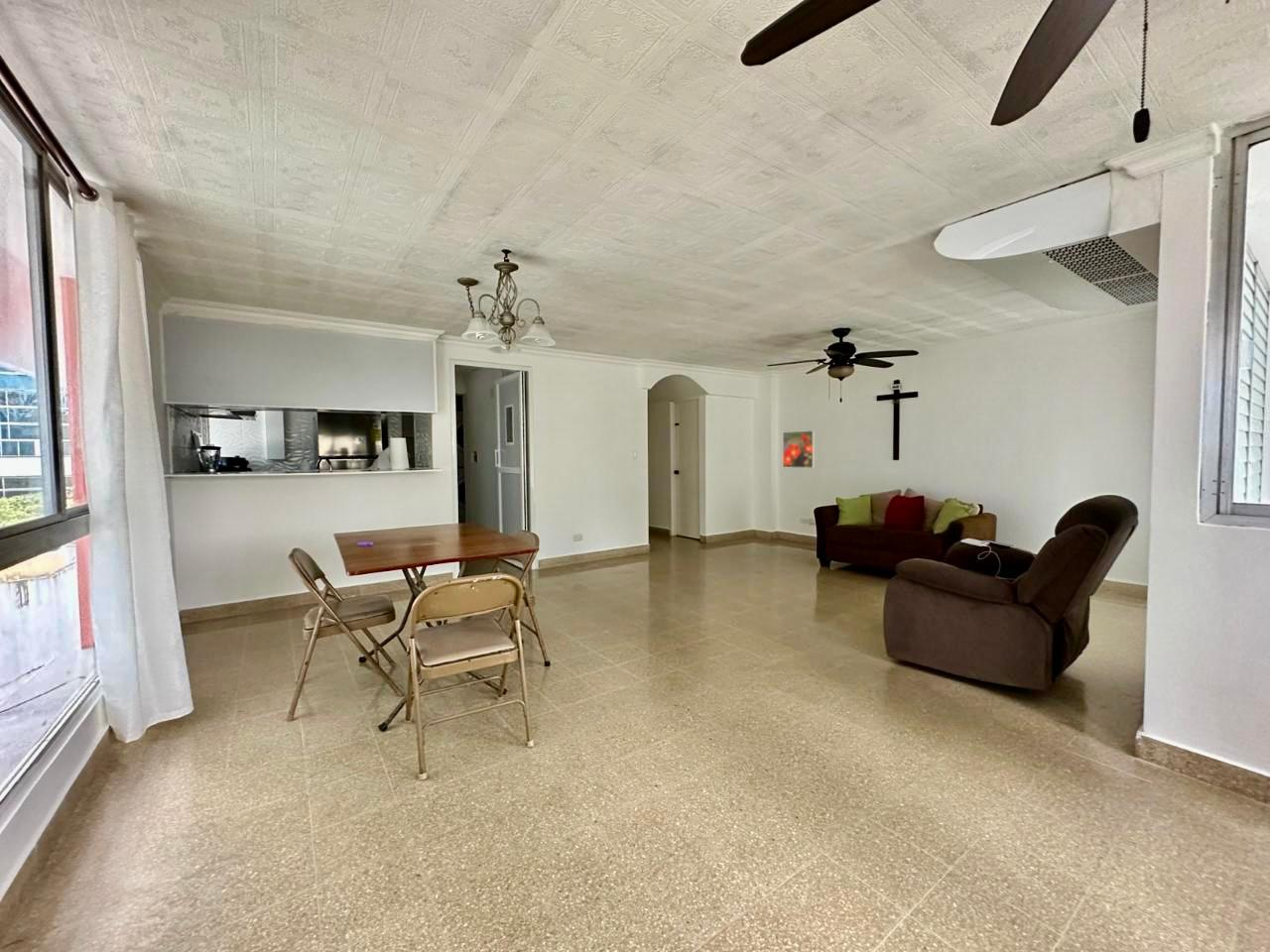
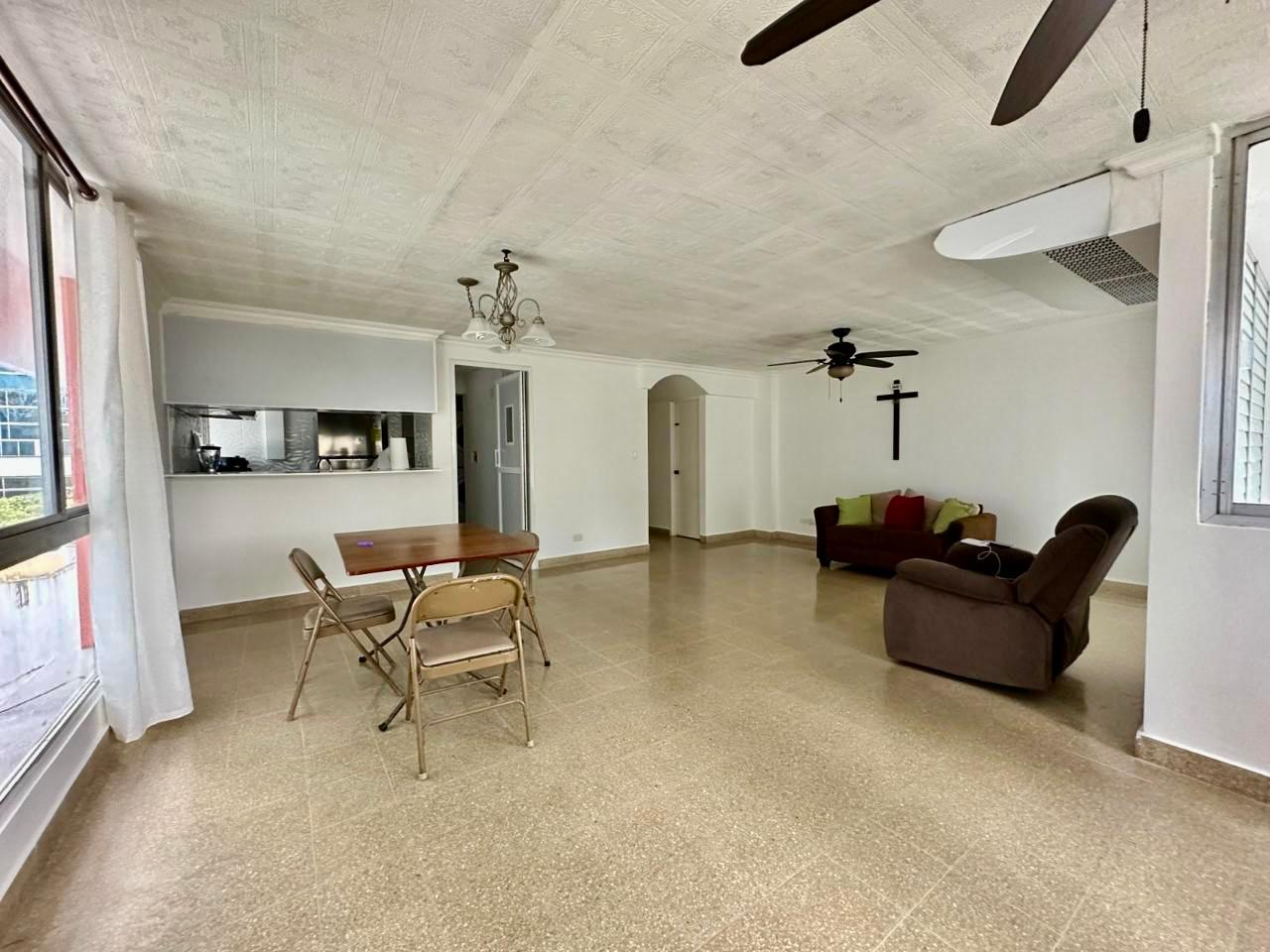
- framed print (798, 449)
